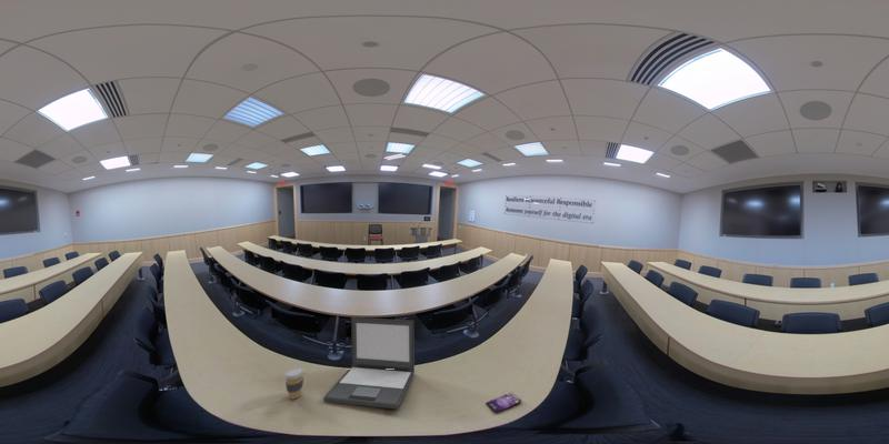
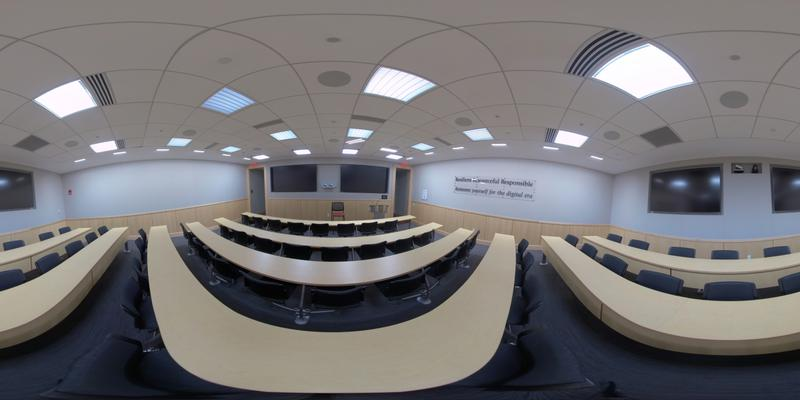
- laptop (372, 357)
- coffee cup (294, 383)
- smartphone (503, 402)
